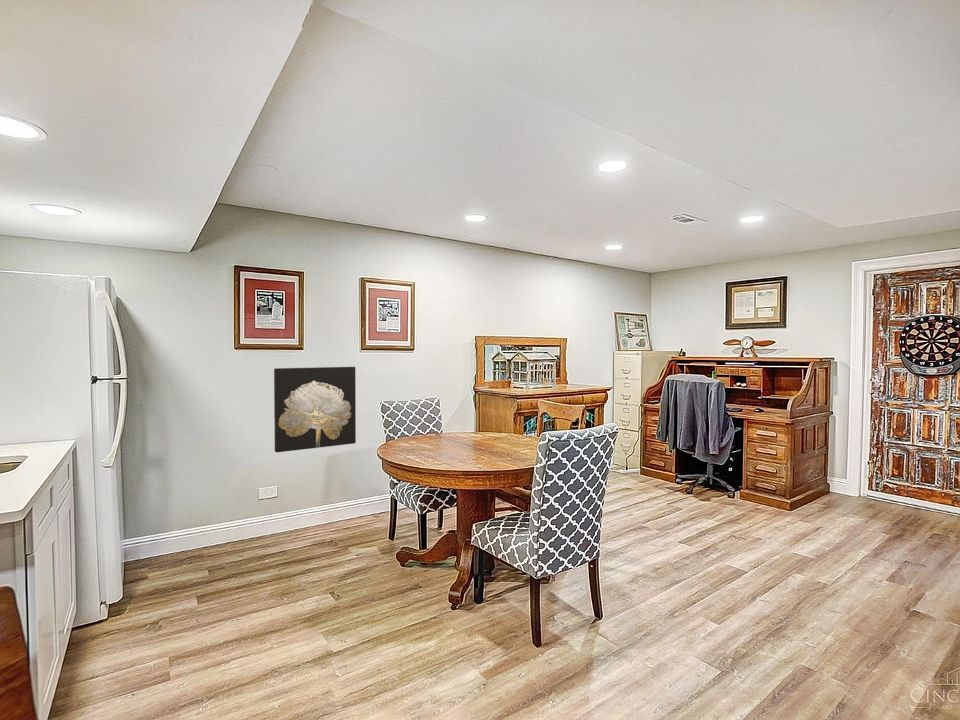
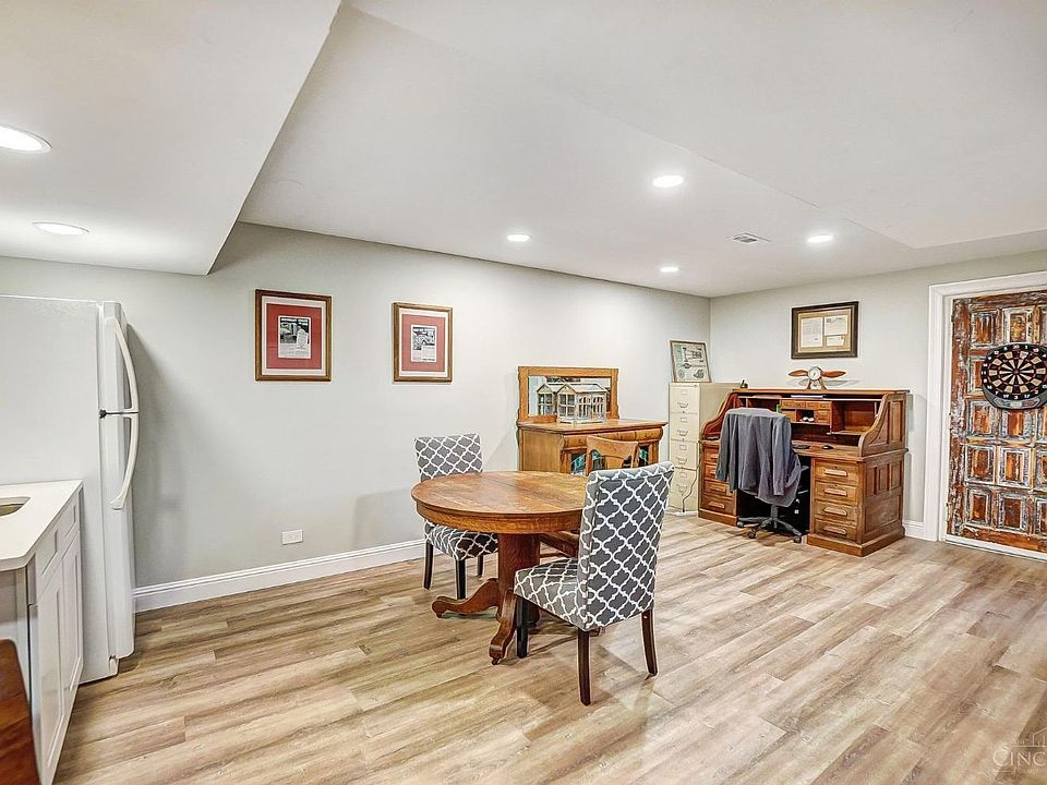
- wall art (316, 407)
